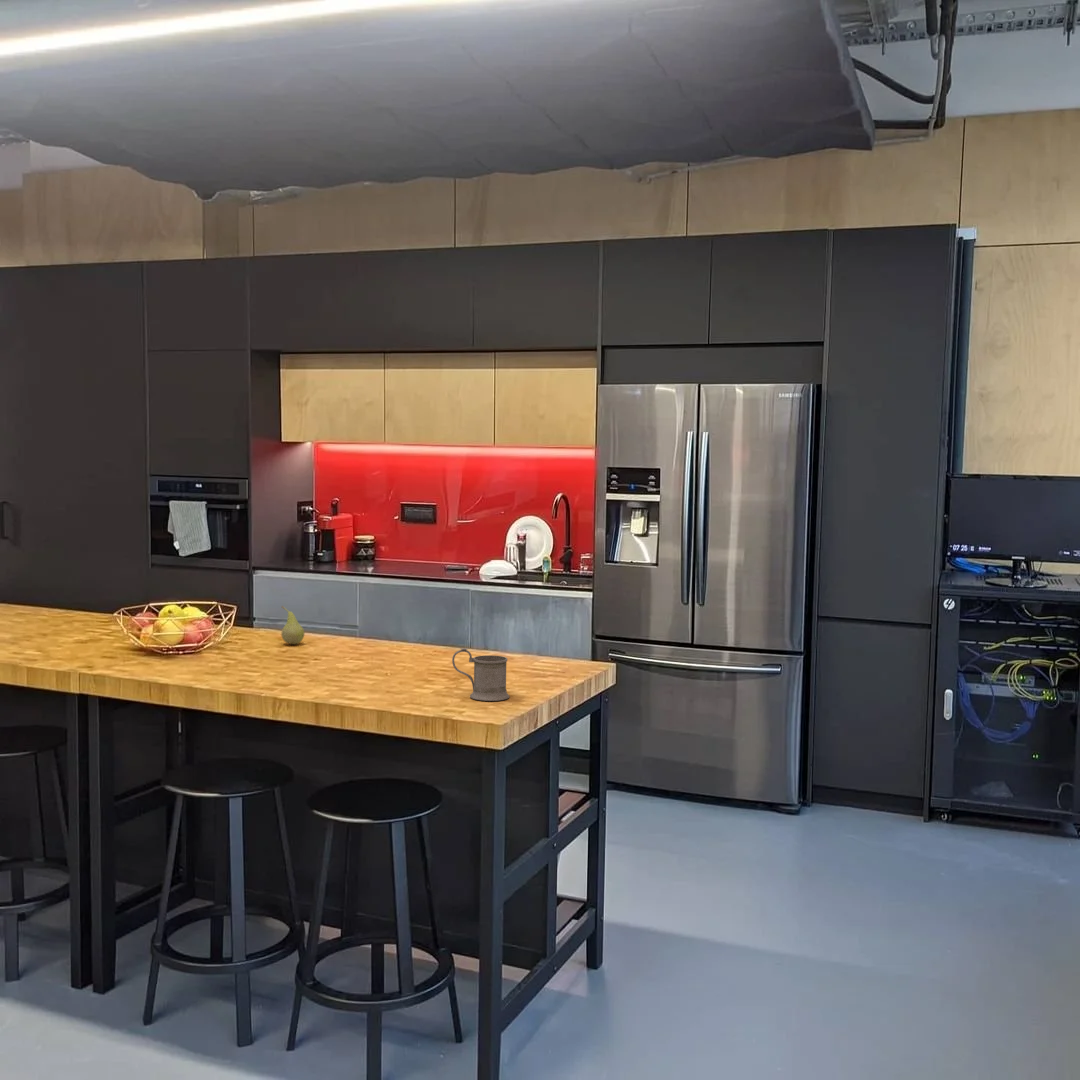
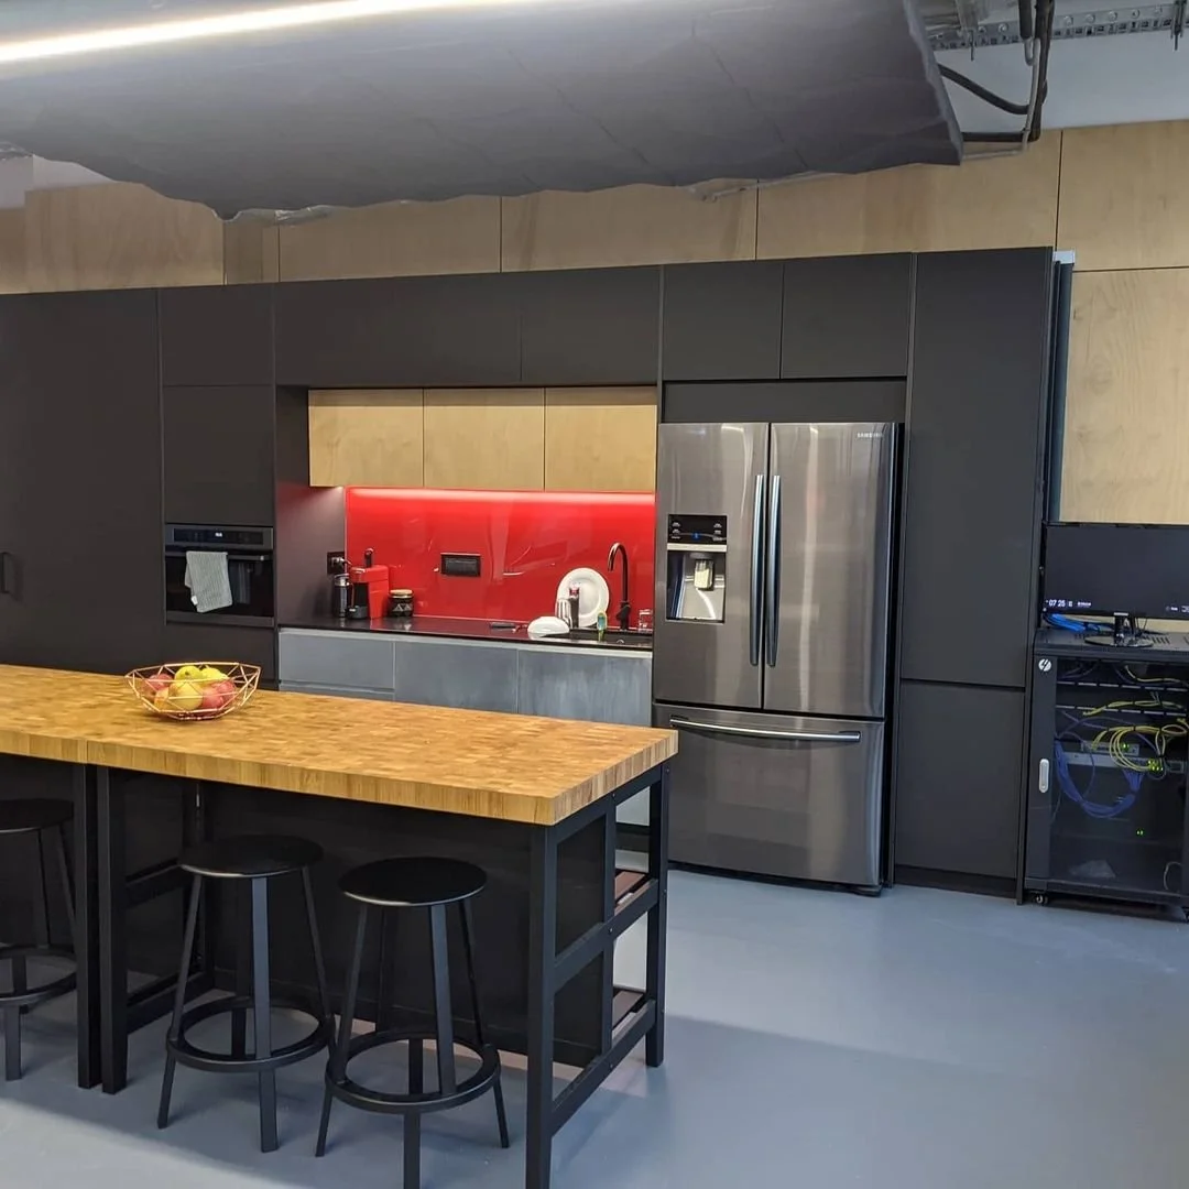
- mug (480, 672)
- fruit (291, 625)
